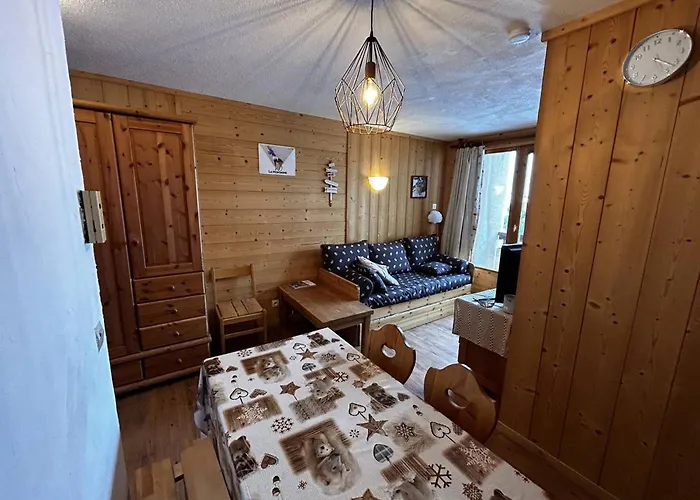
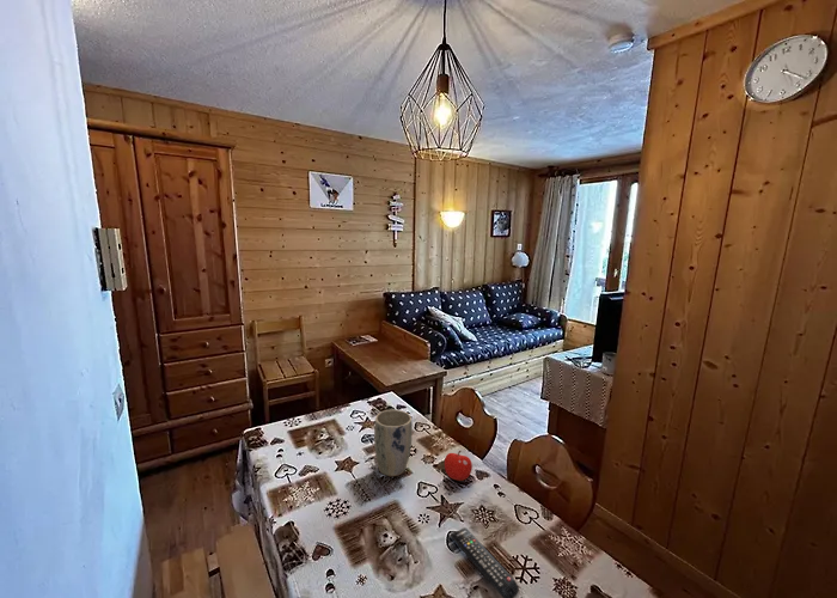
+ remote control (481, 559)
+ plant pot (392, 443)
+ fruit (457, 464)
